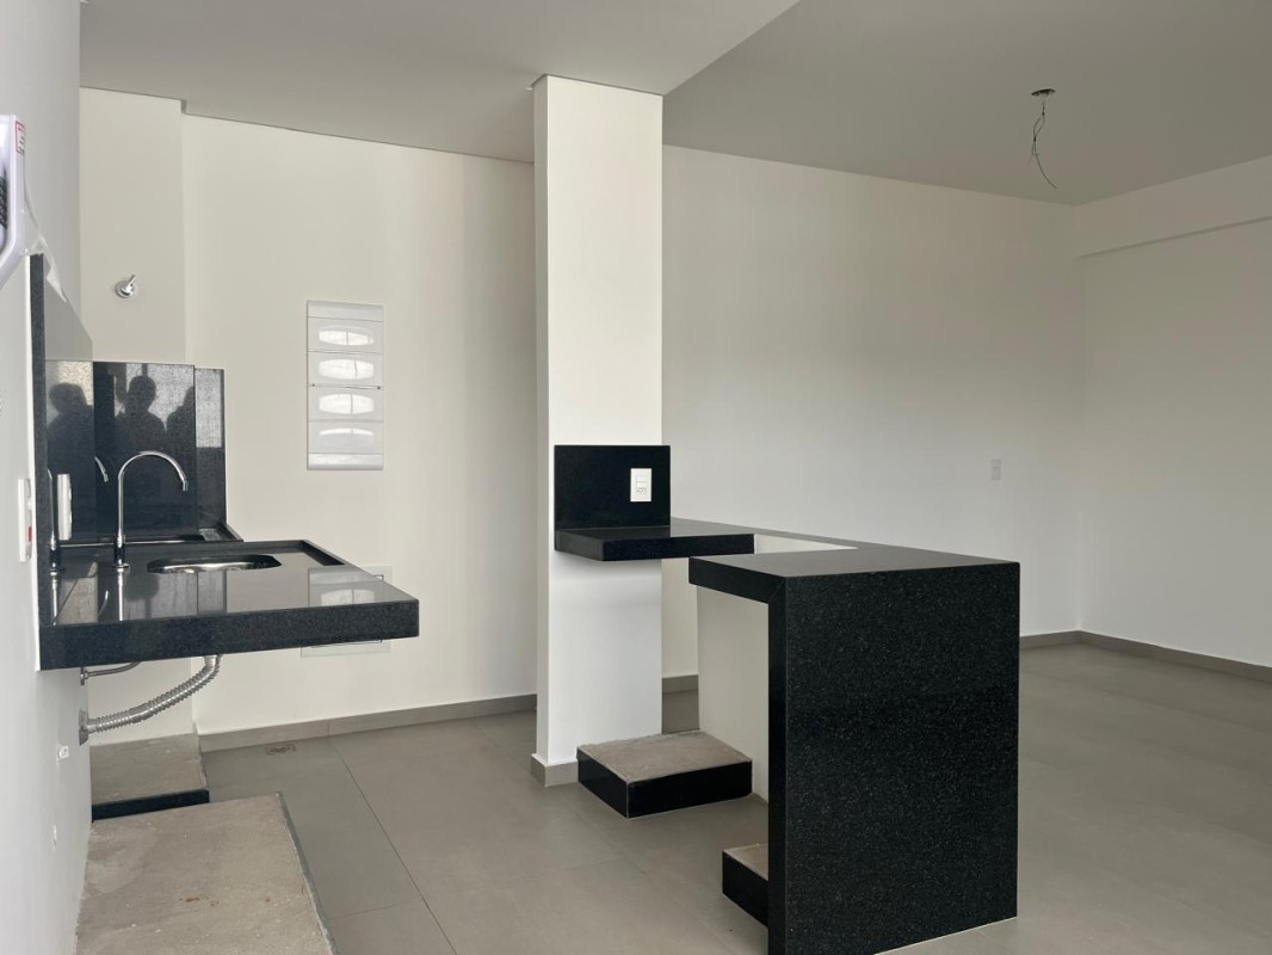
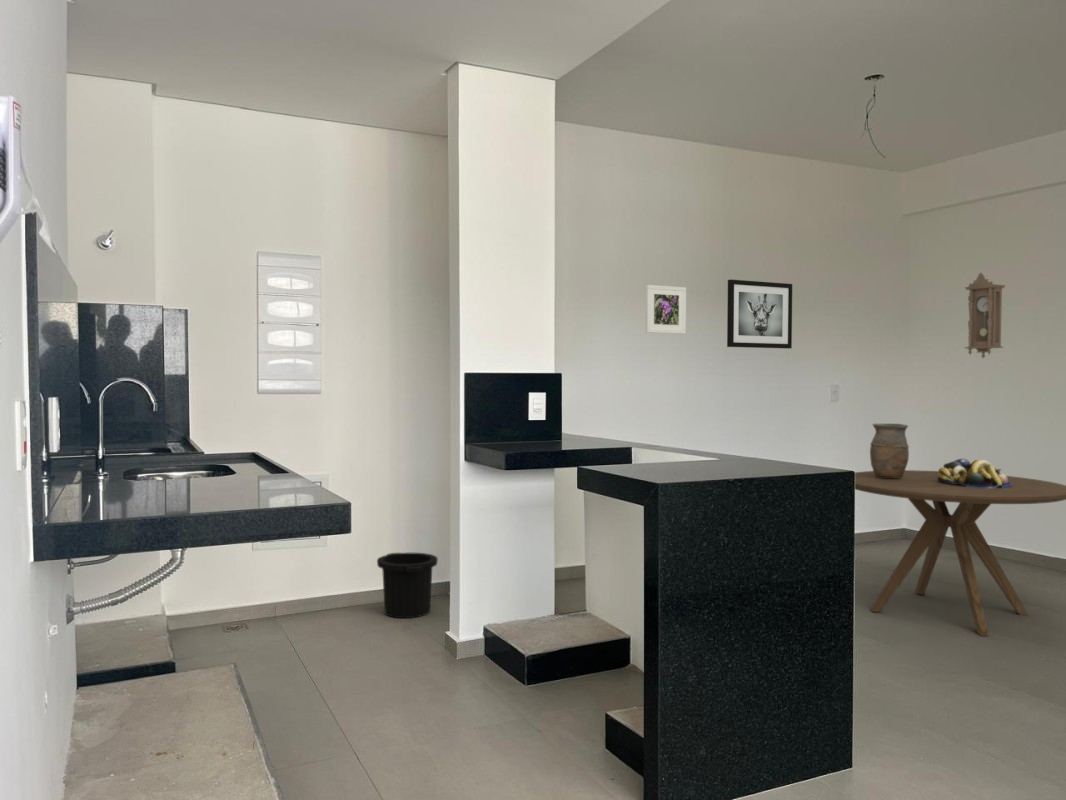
+ vase (889, 450)
+ wall art (760, 314)
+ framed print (666, 309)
+ trash can (407, 585)
+ fruit bowl (974, 471)
+ pendulum clock (984, 315)
+ dining table (955, 546)
